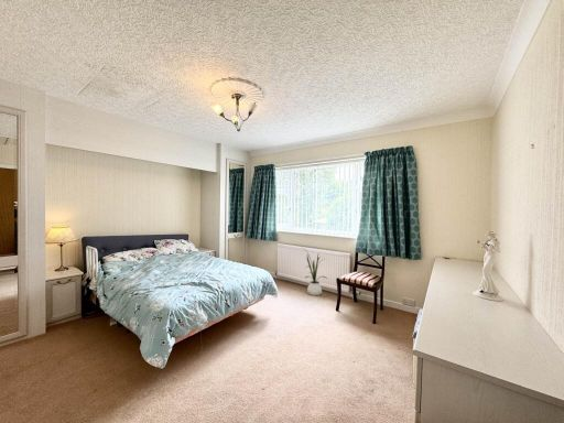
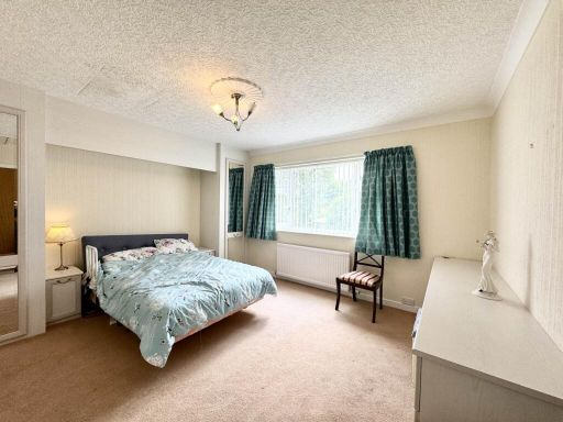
- house plant (313, 270)
